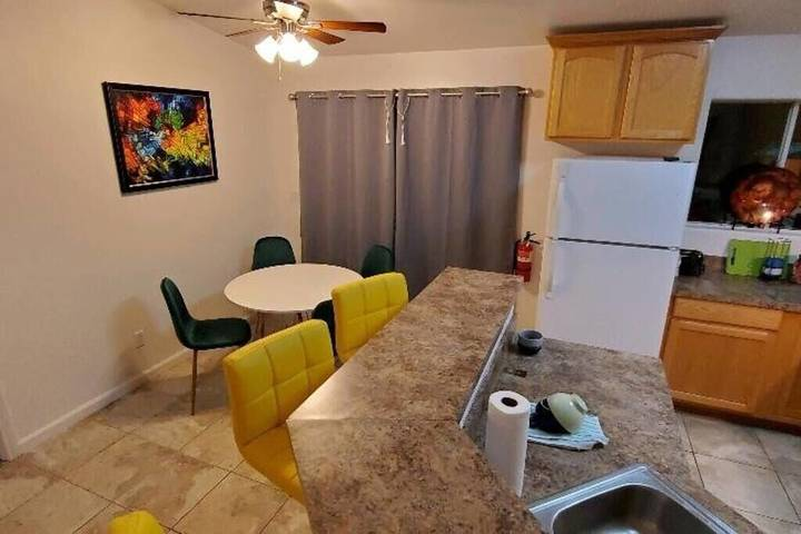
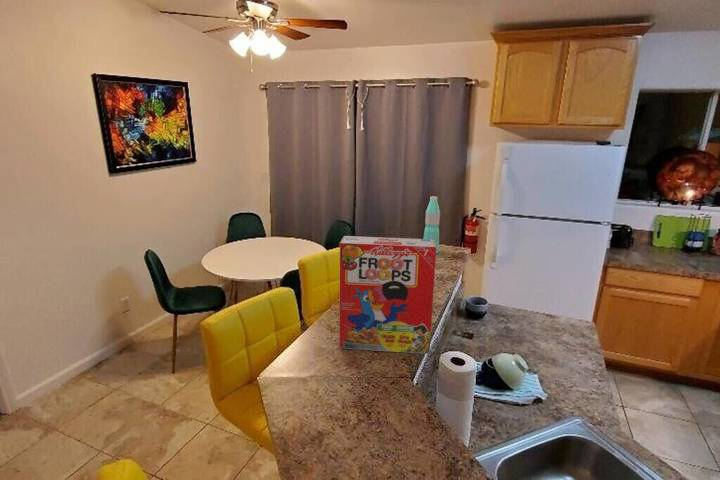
+ water bottle (432, 224)
+ cereal box (386, 294)
